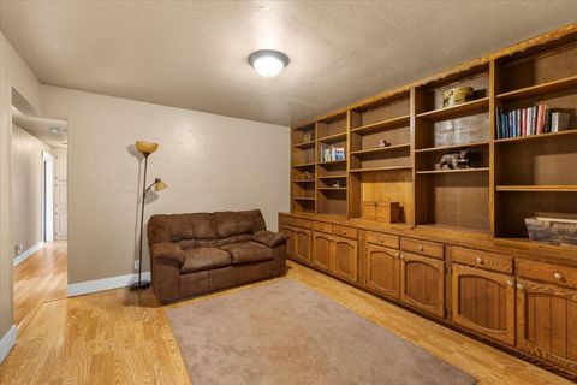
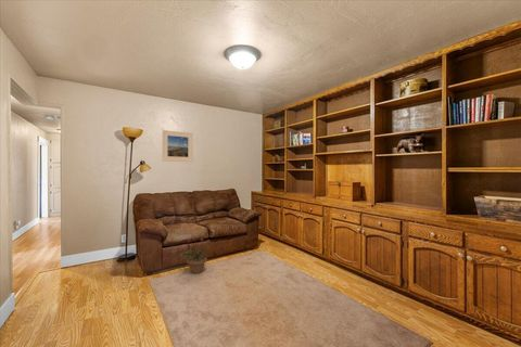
+ potted plant (195, 254)
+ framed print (178, 146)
